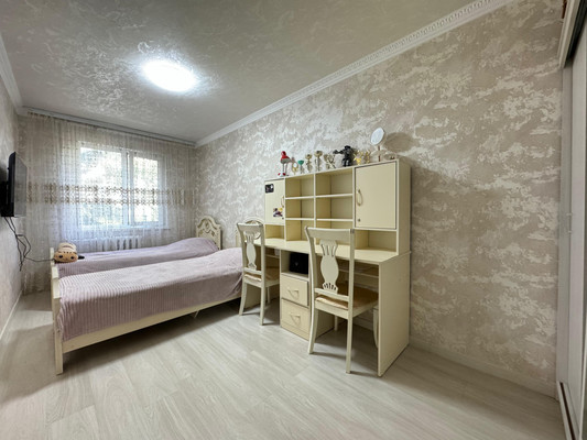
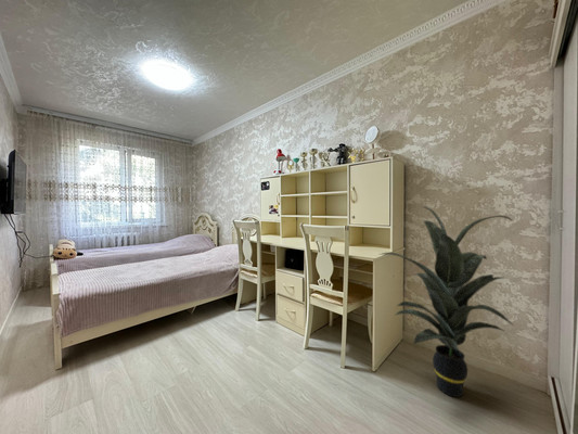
+ indoor plant (442, 295)
